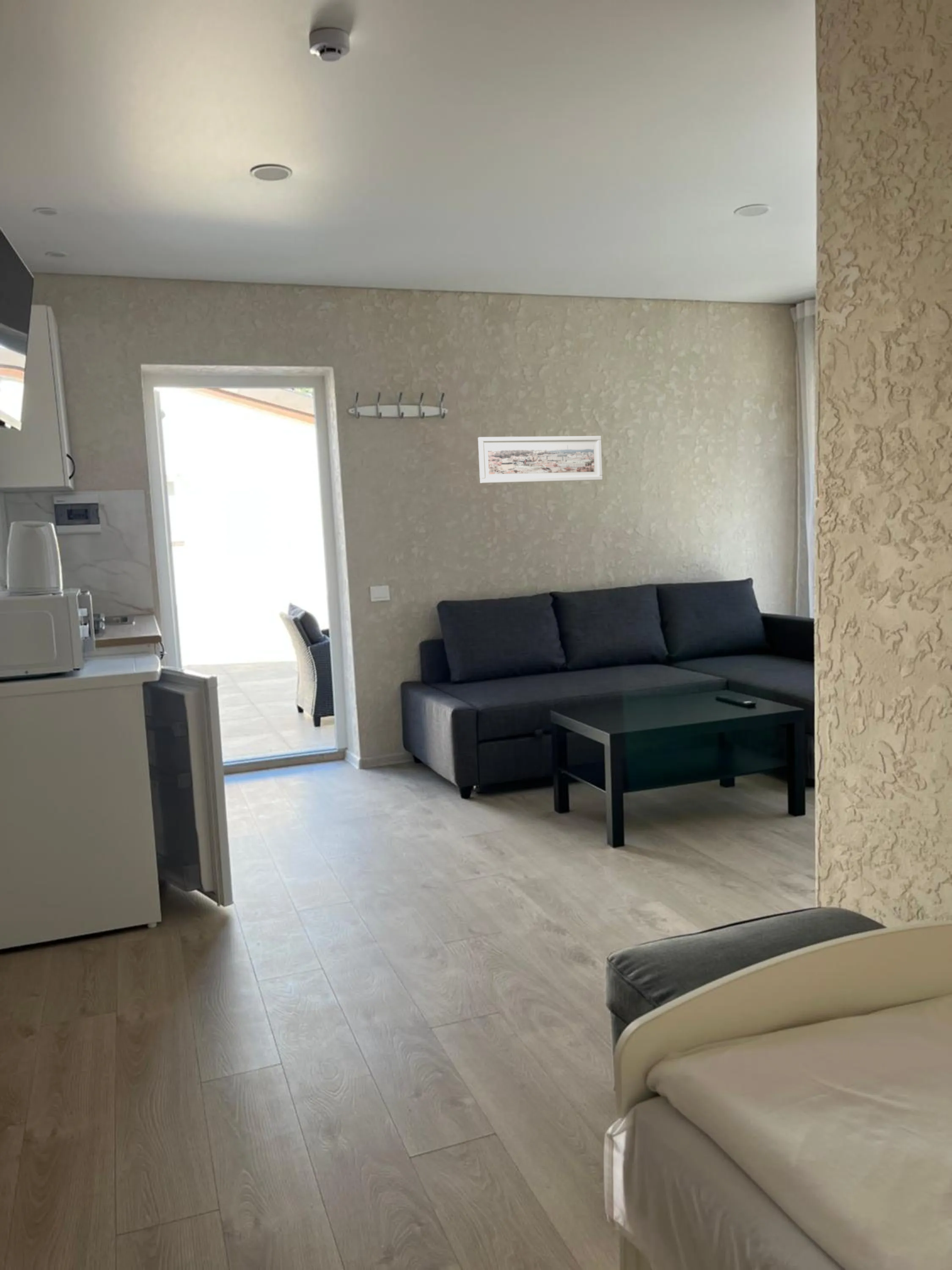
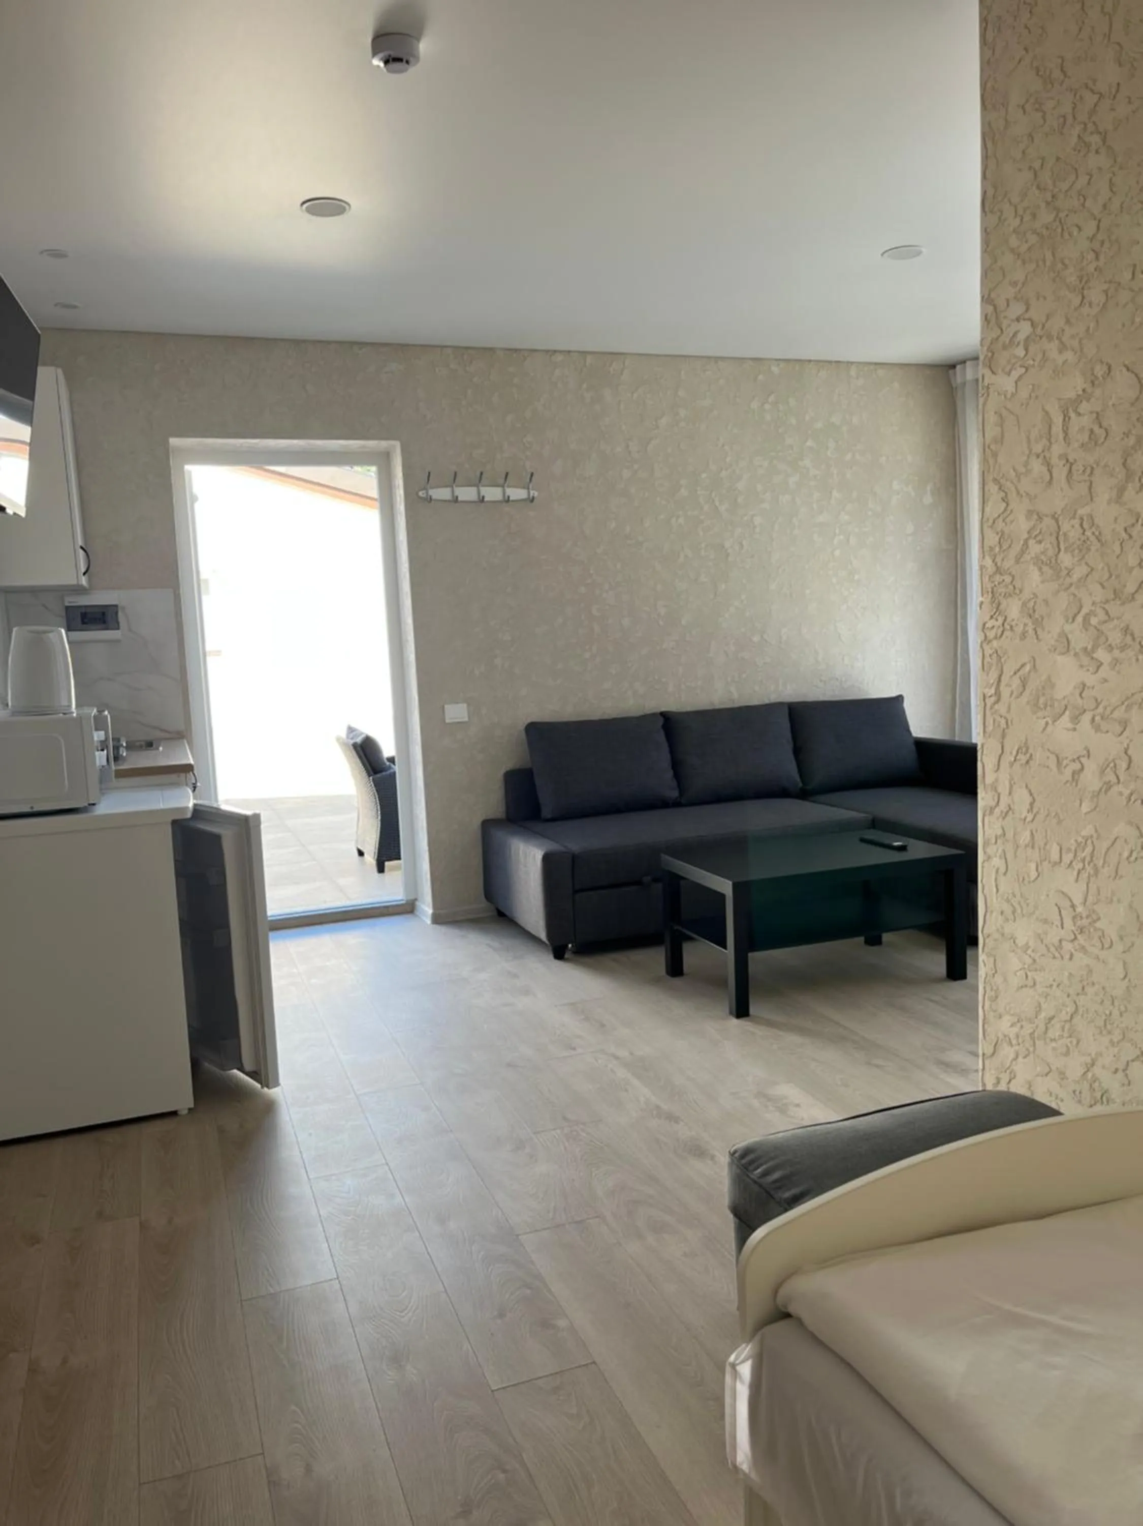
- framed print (542, 459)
